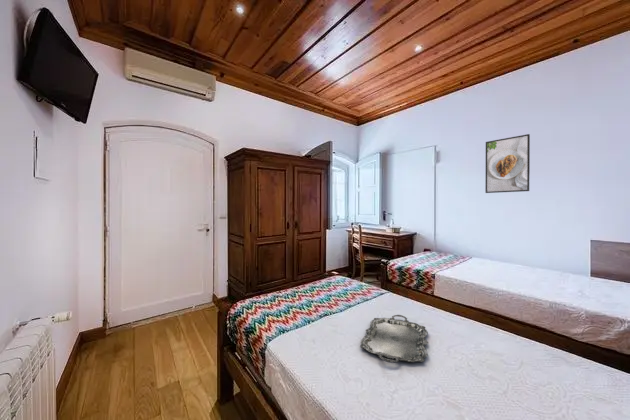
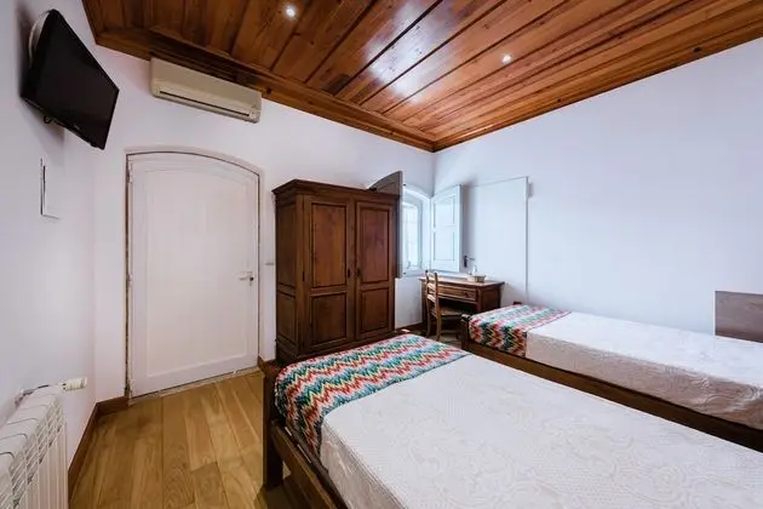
- serving tray (395, 336)
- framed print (506, 165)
